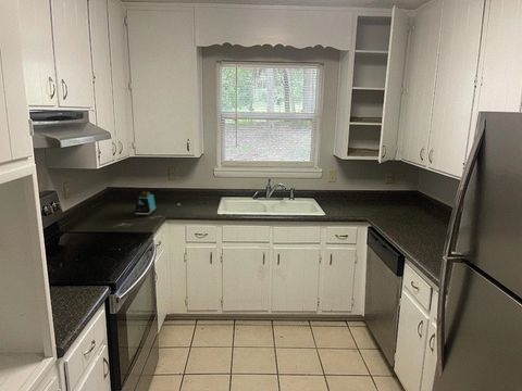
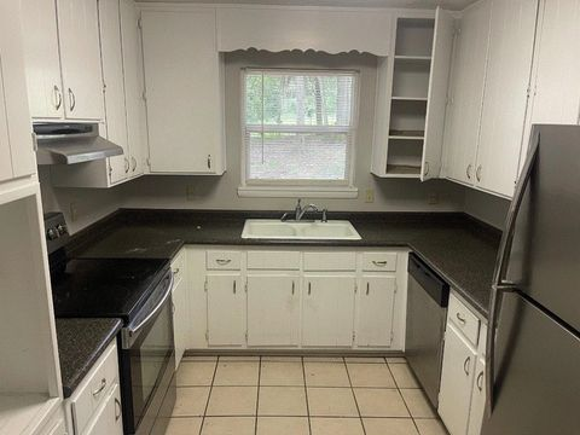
- toaster (146, 202)
